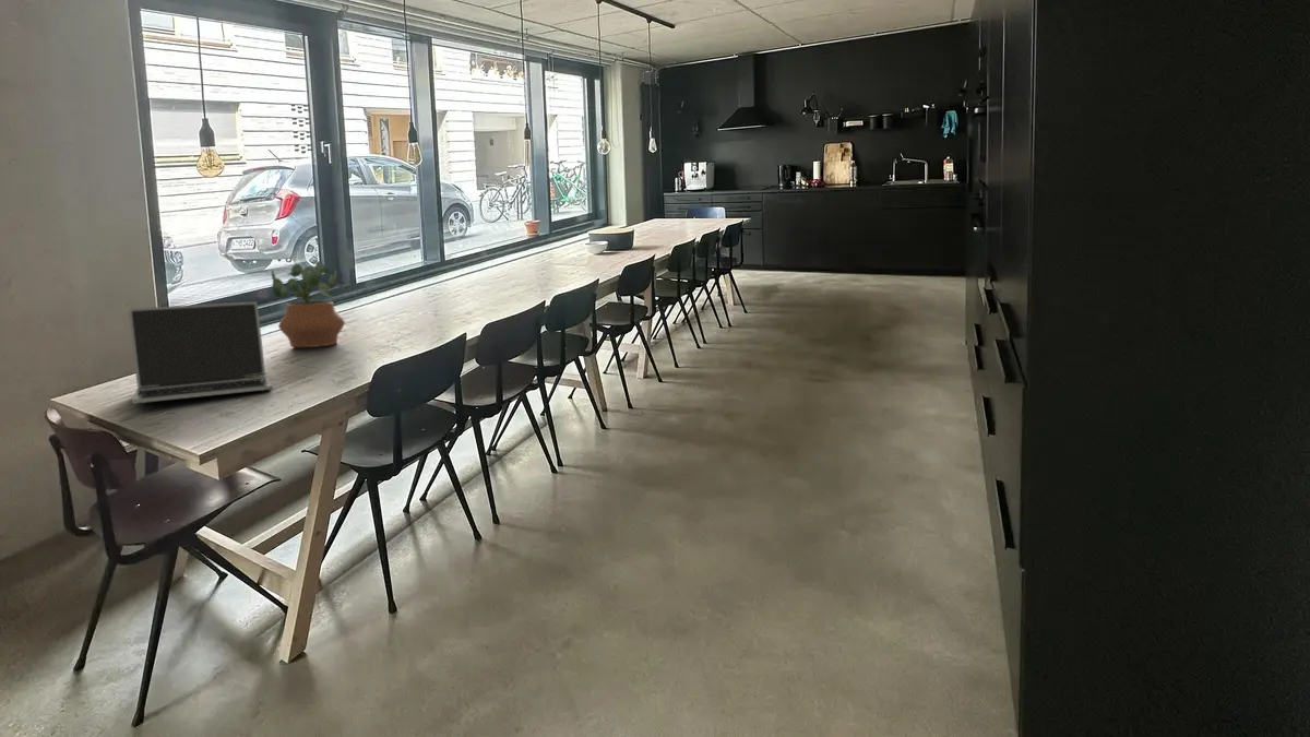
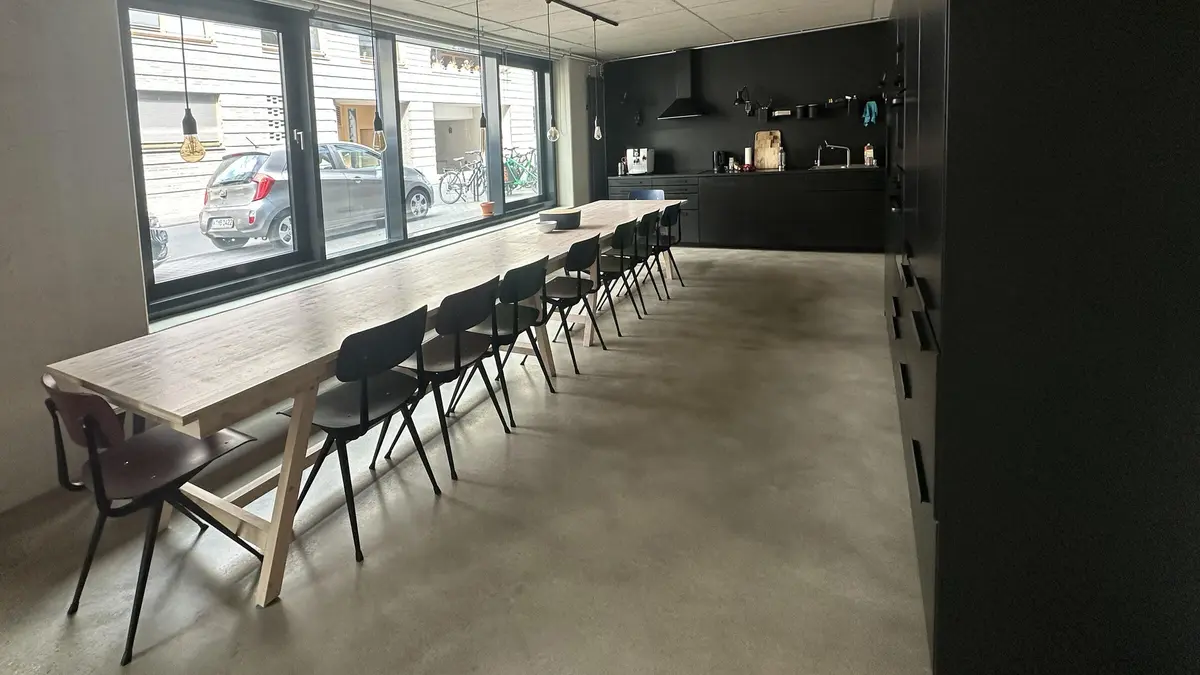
- laptop (199, 348)
- potted plant (312, 302)
